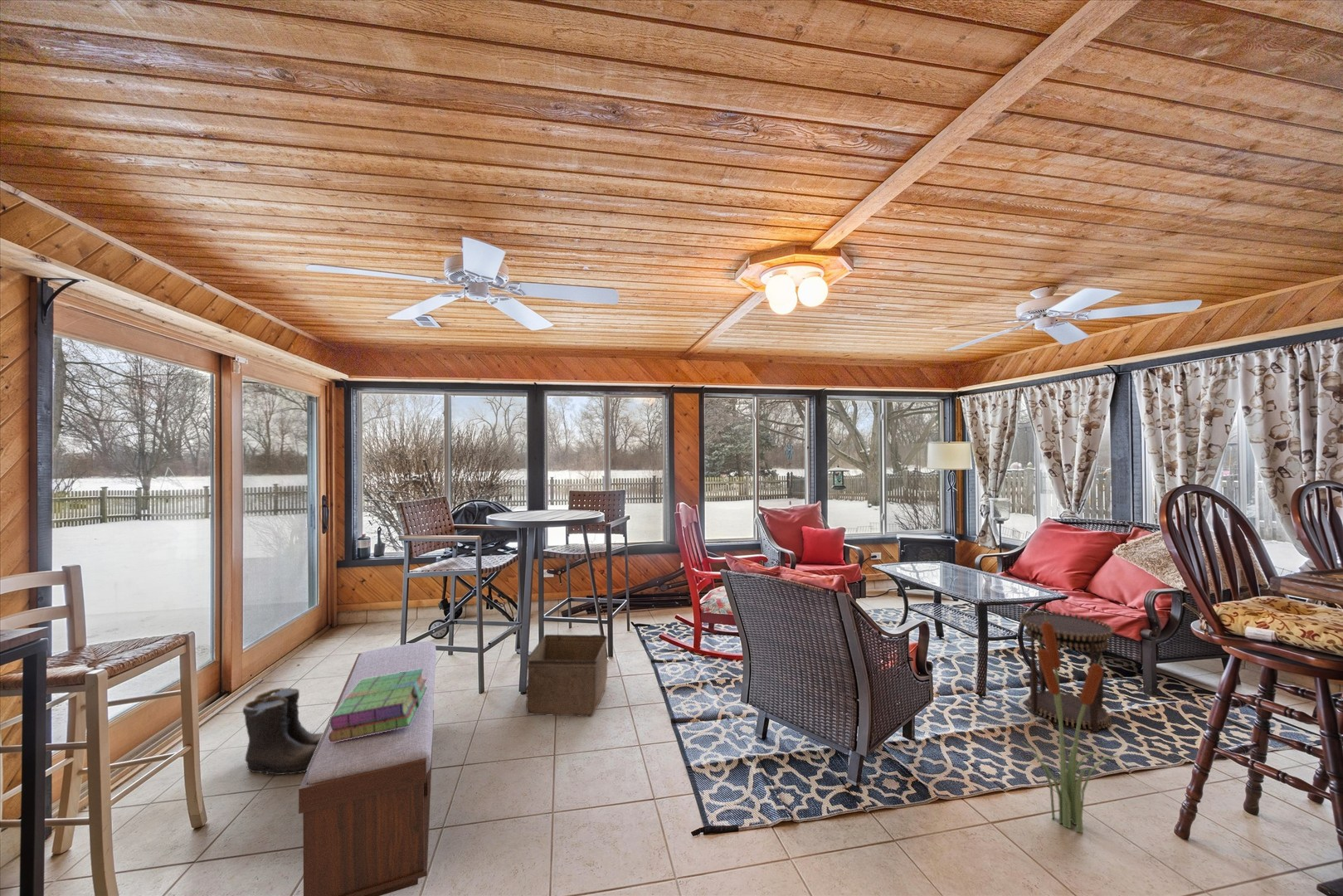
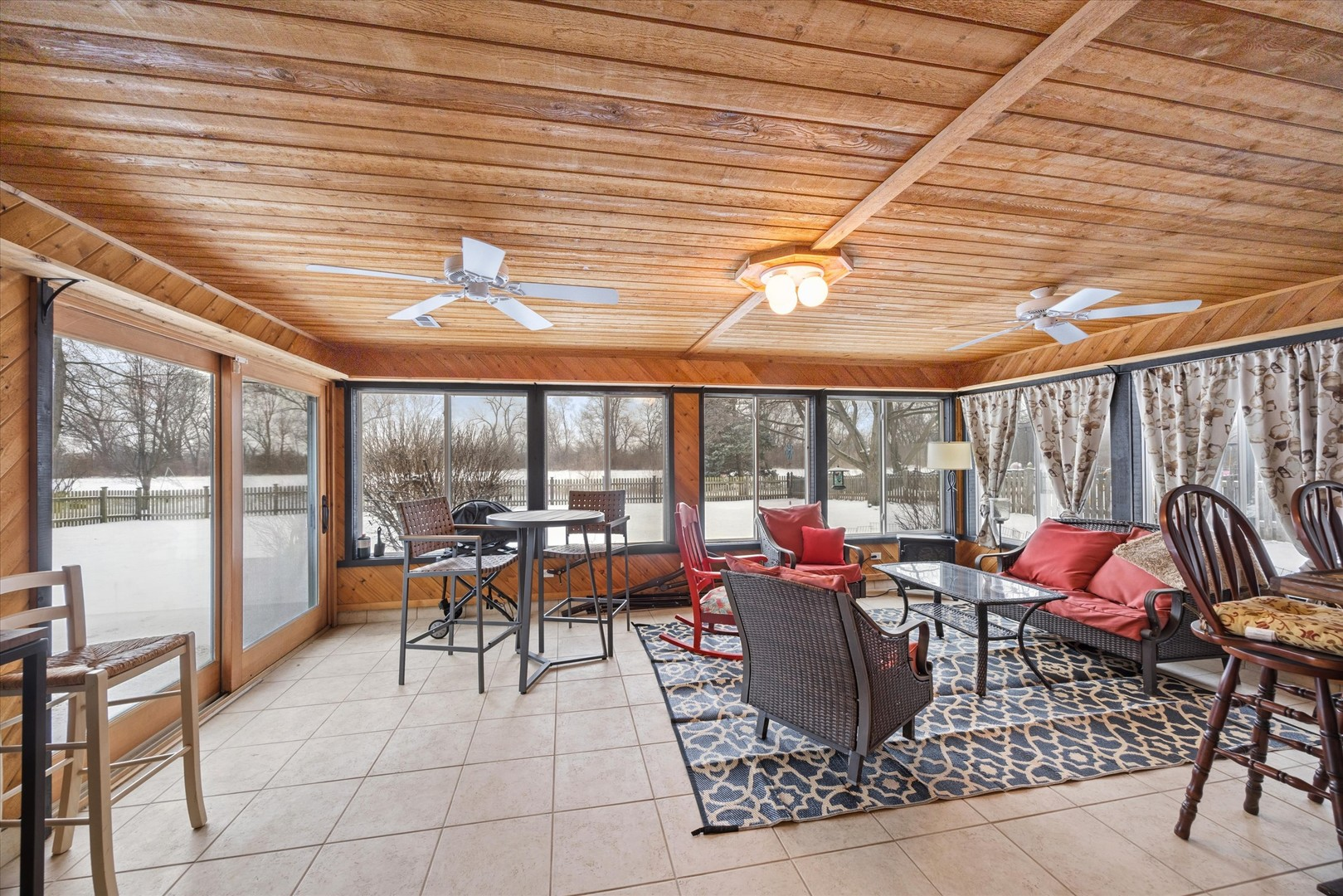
- boots (290, 728)
- decorative plant (1062, 717)
- stack of books (382, 703)
- bench (387, 742)
- storage bin (568, 672)
- side table (1069, 649)
